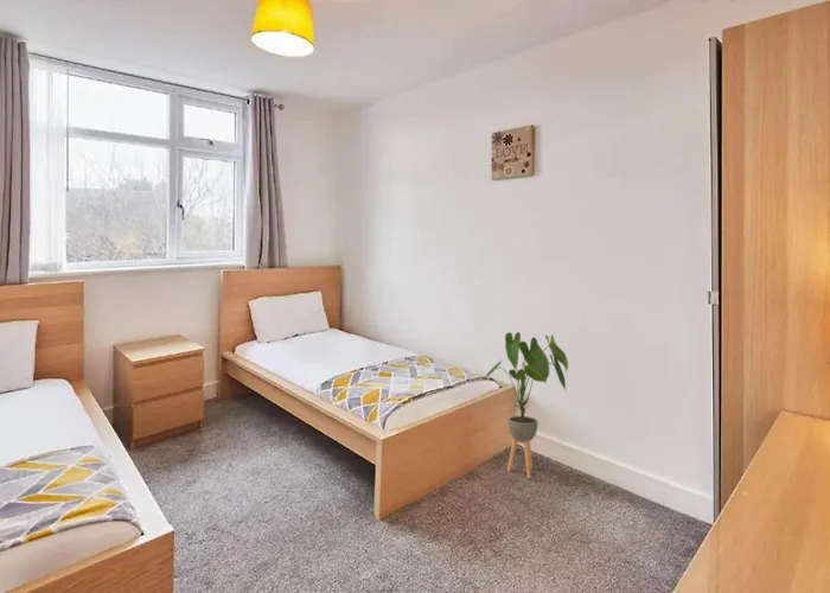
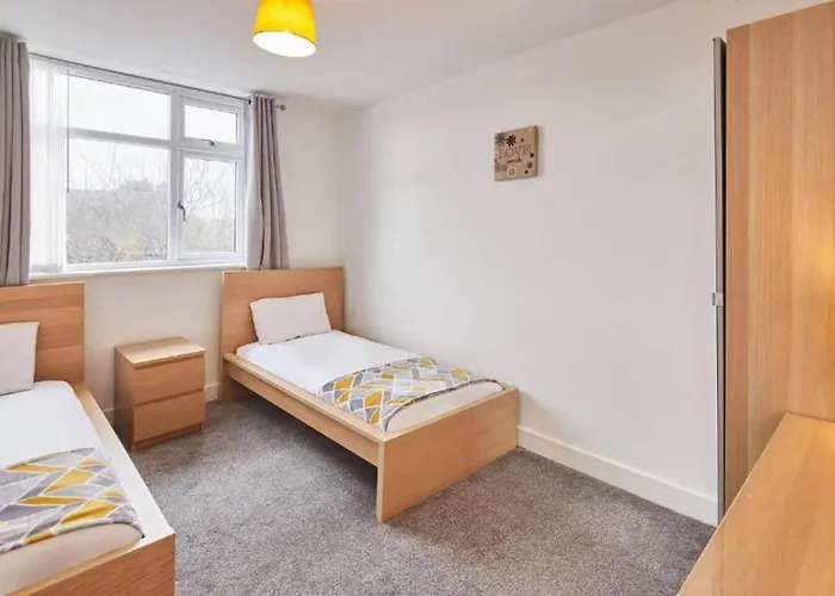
- house plant (526, 402)
